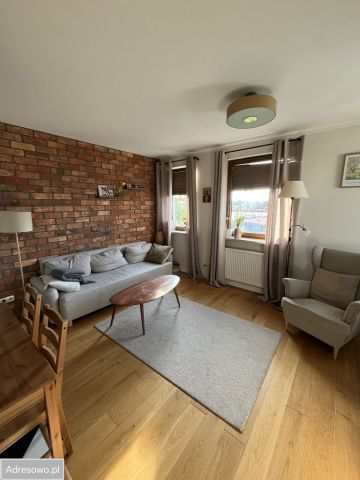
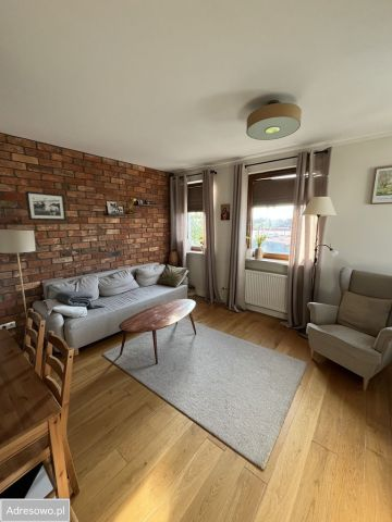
+ picture frame (47, 207)
